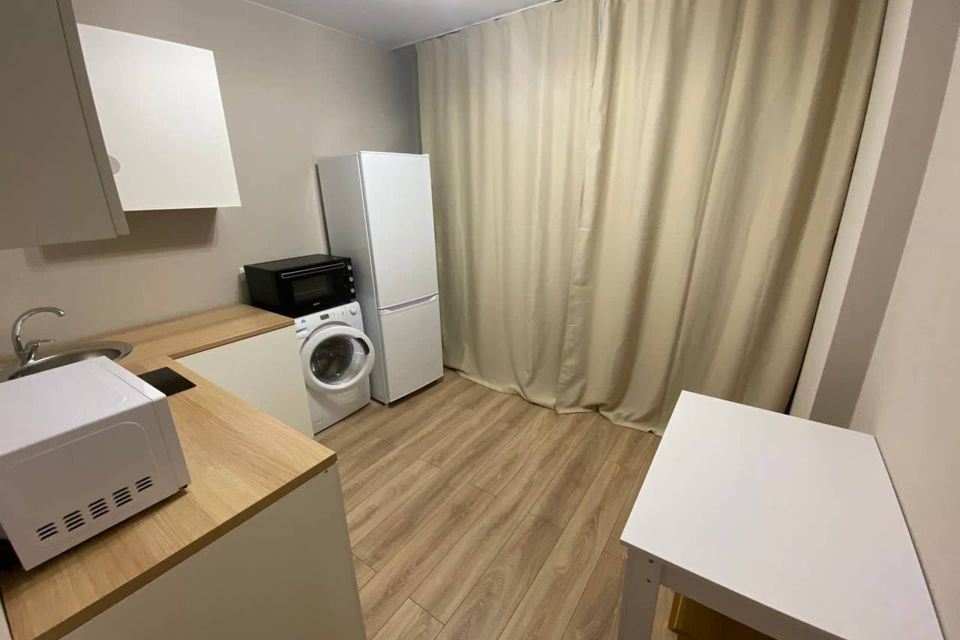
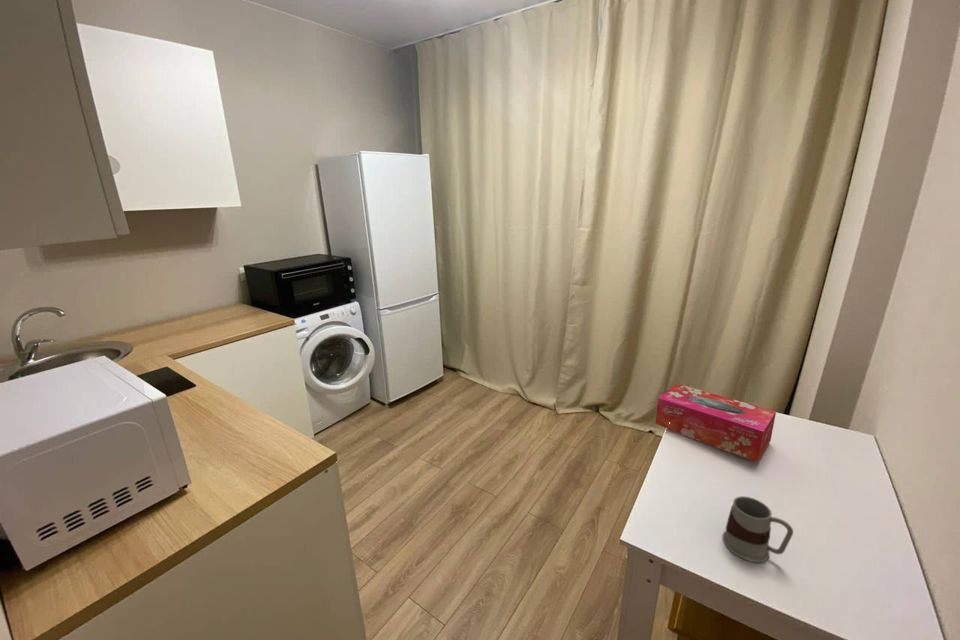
+ mug (756, 530)
+ tissue box (712, 418)
